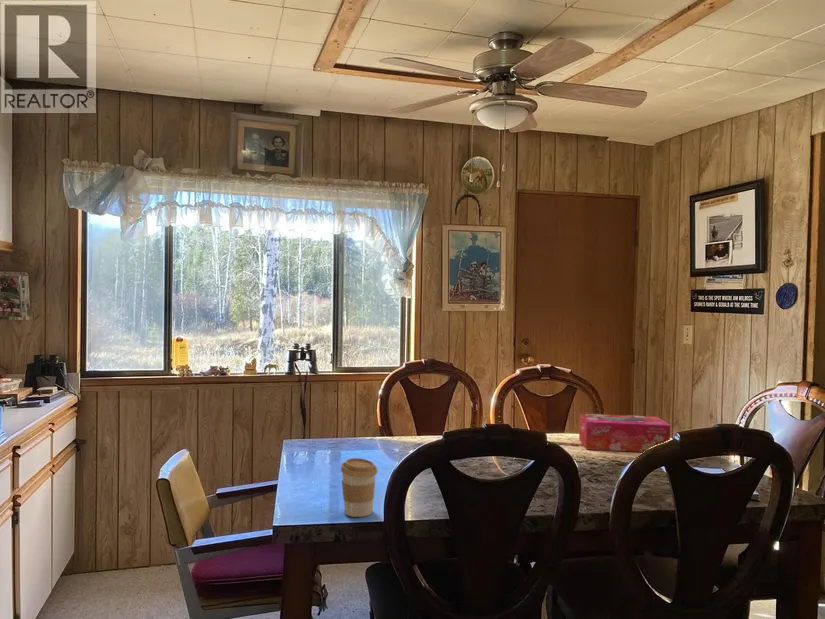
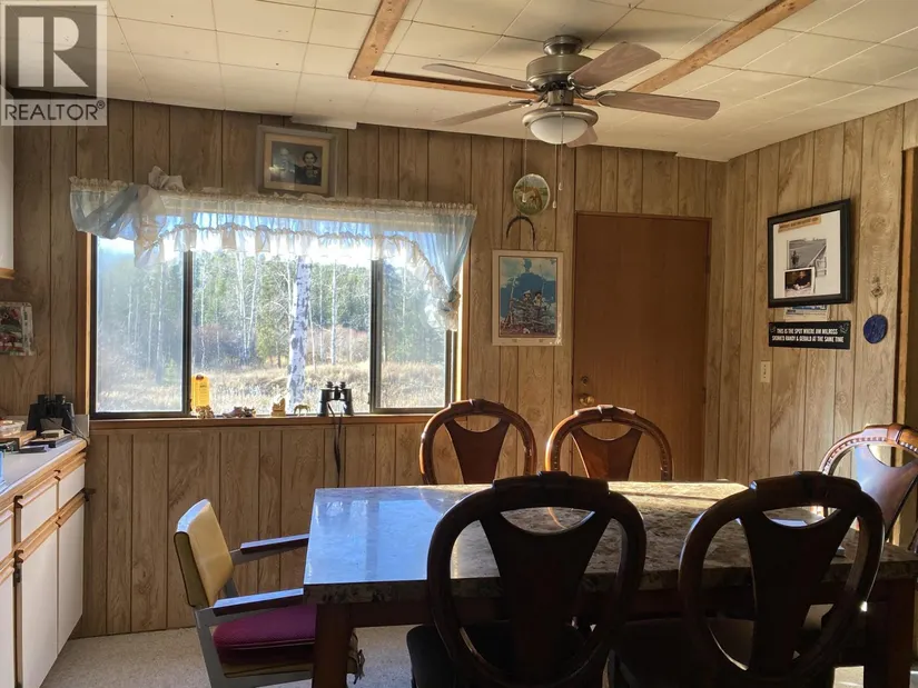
- tissue box (622, 432)
- coffee cup (358, 486)
